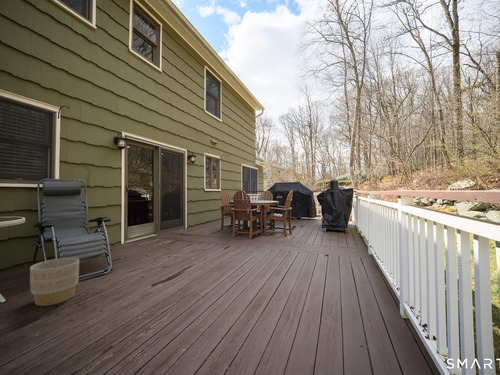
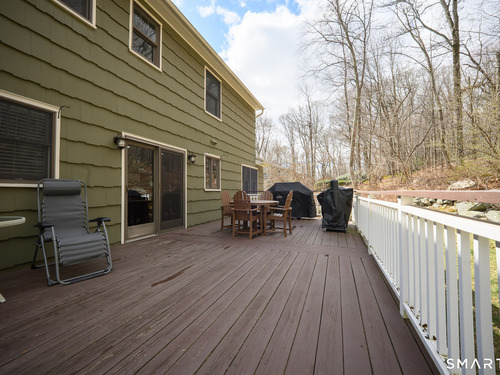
- planter (55, 280)
